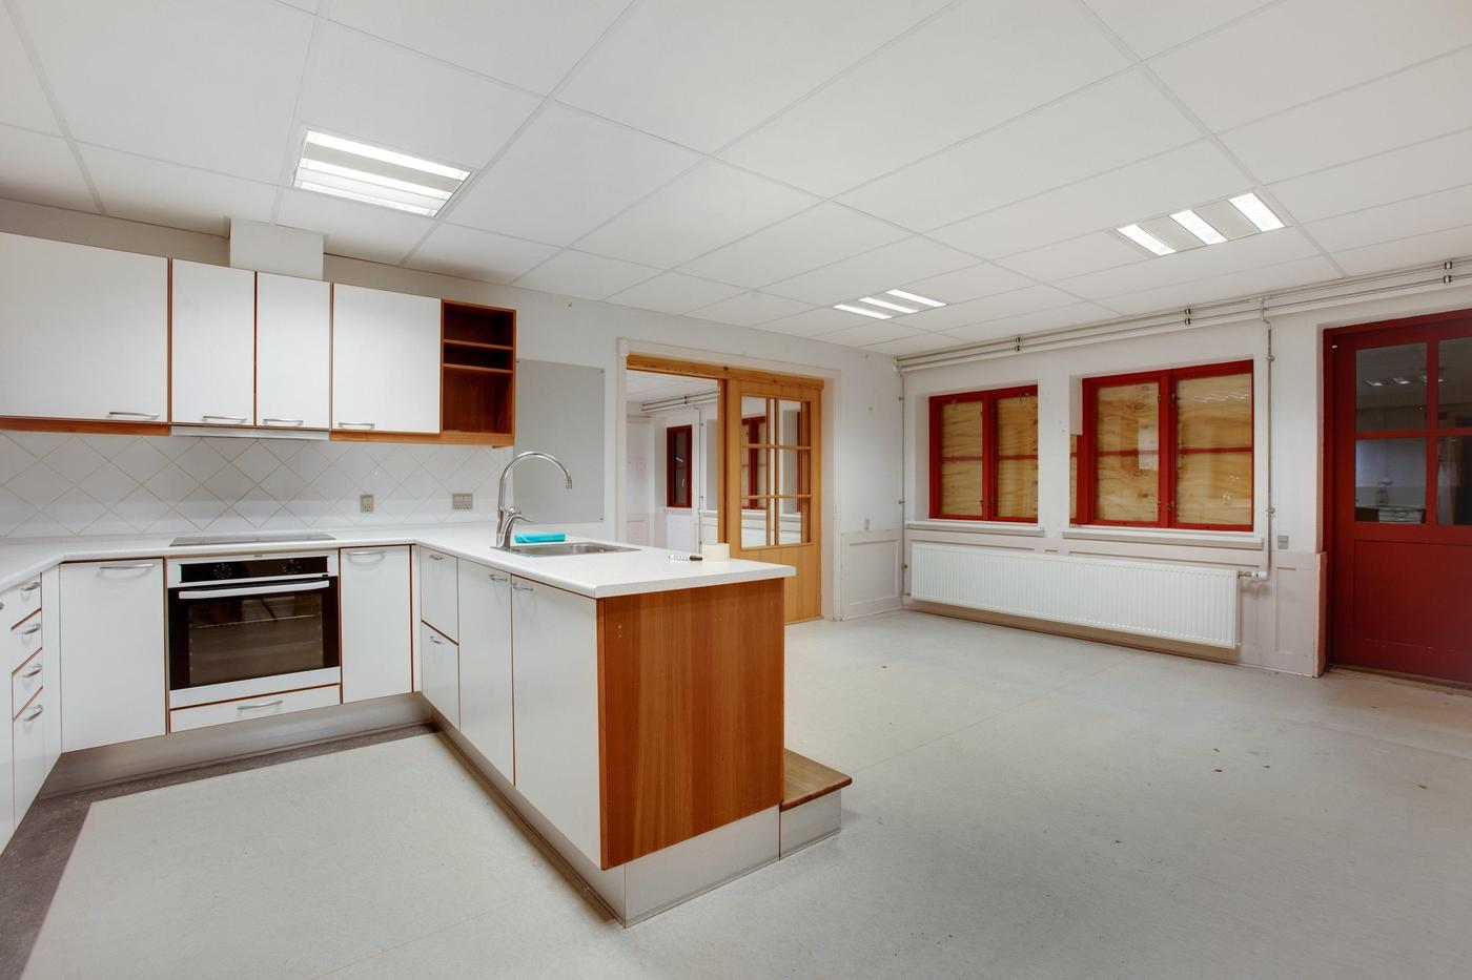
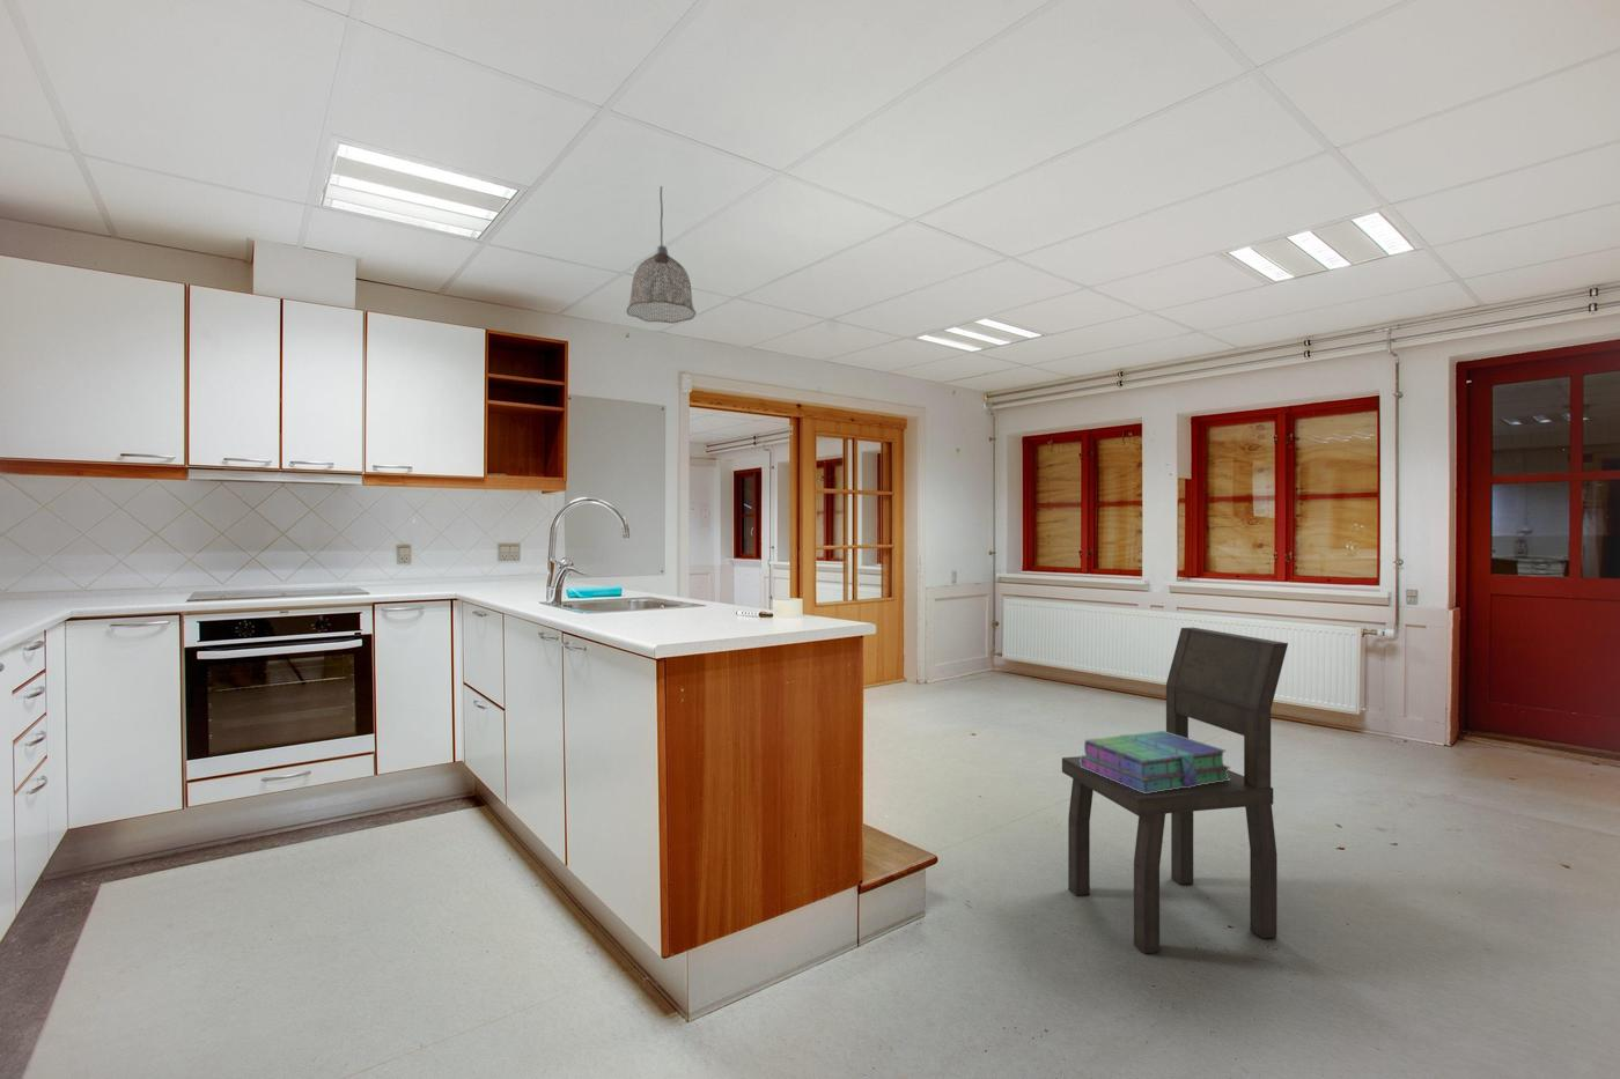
+ pendant lamp (661, 249)
+ stack of books (1153, 757)
+ dining chair (1172, 789)
